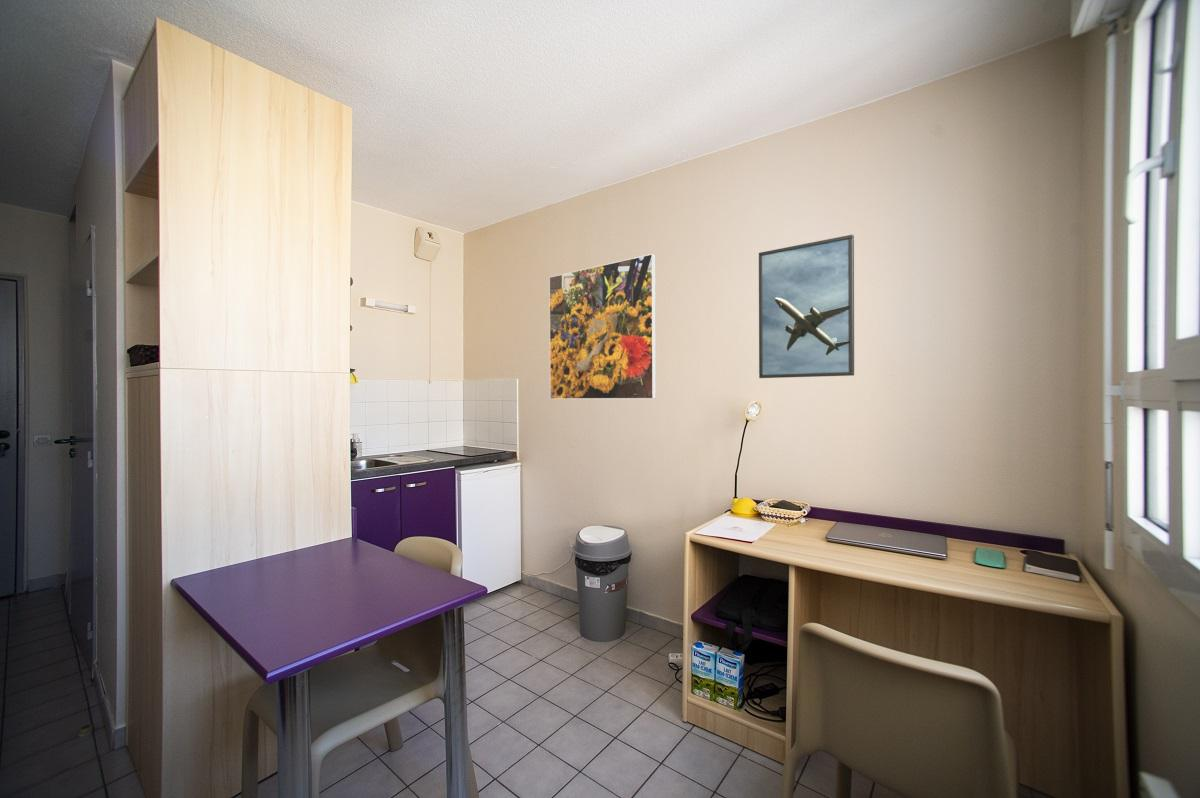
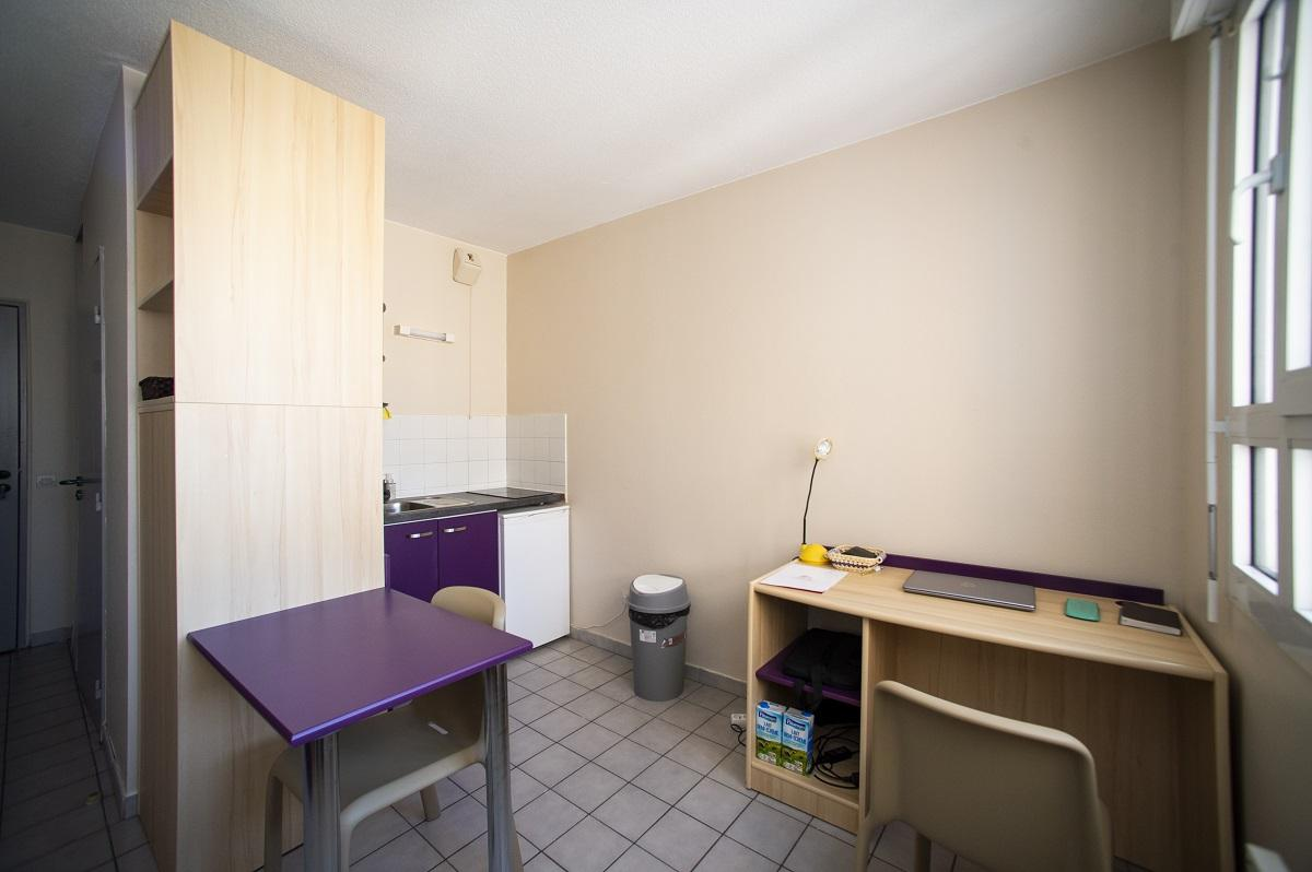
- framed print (803, 310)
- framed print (598, 332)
